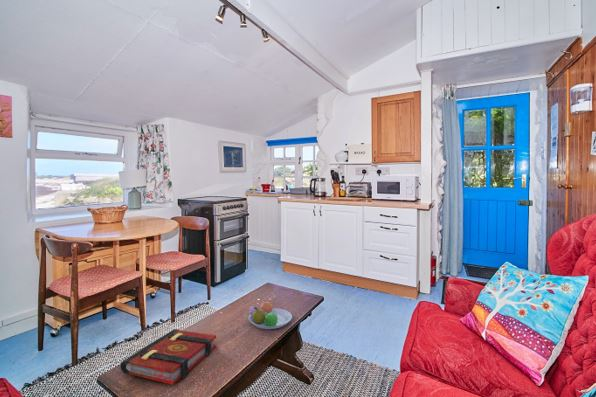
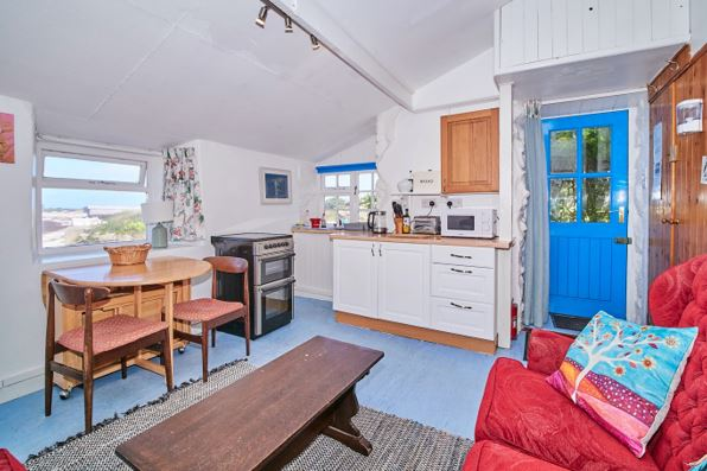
- book (172, 352)
- fruit bowl (269, 313)
